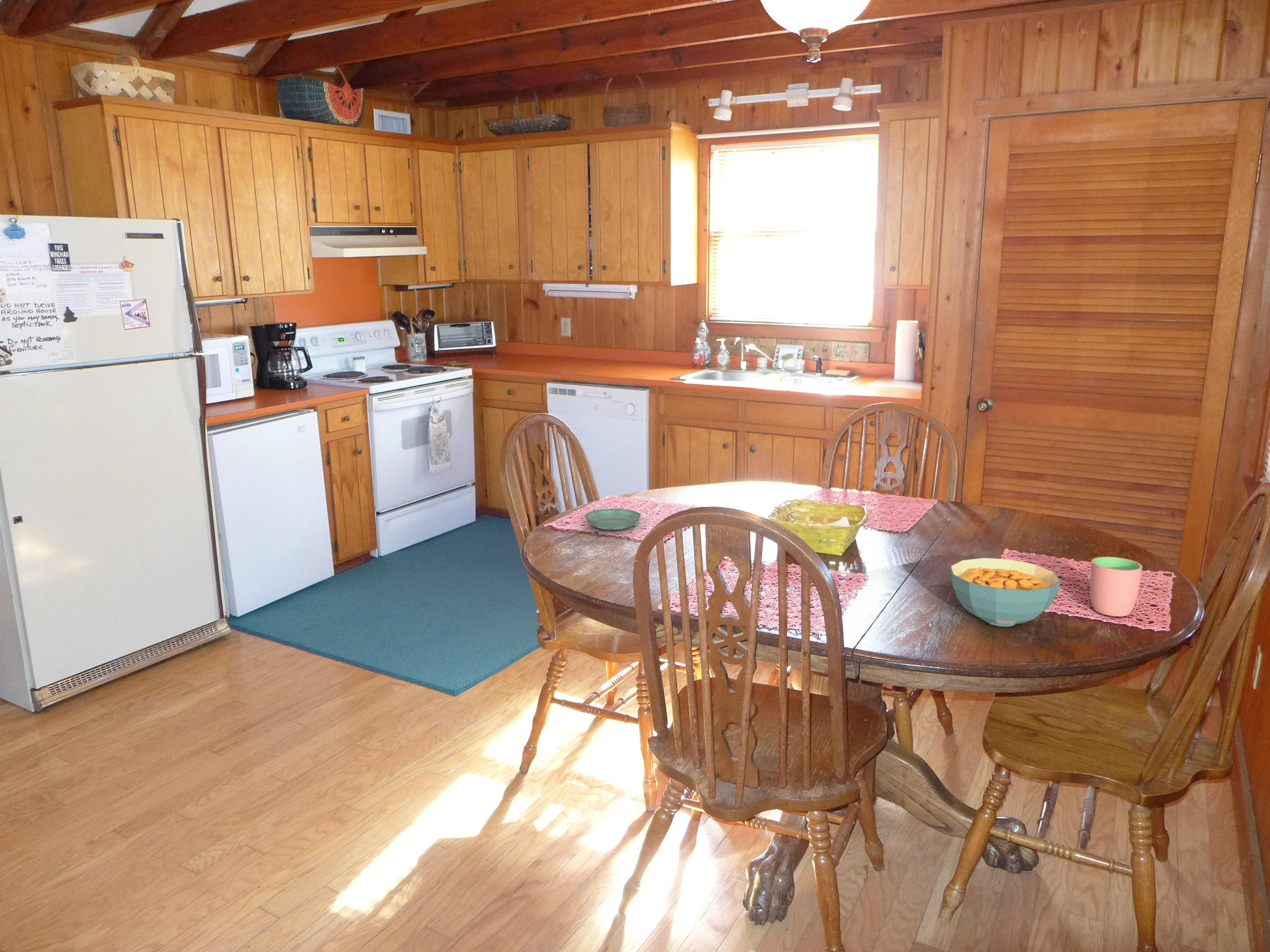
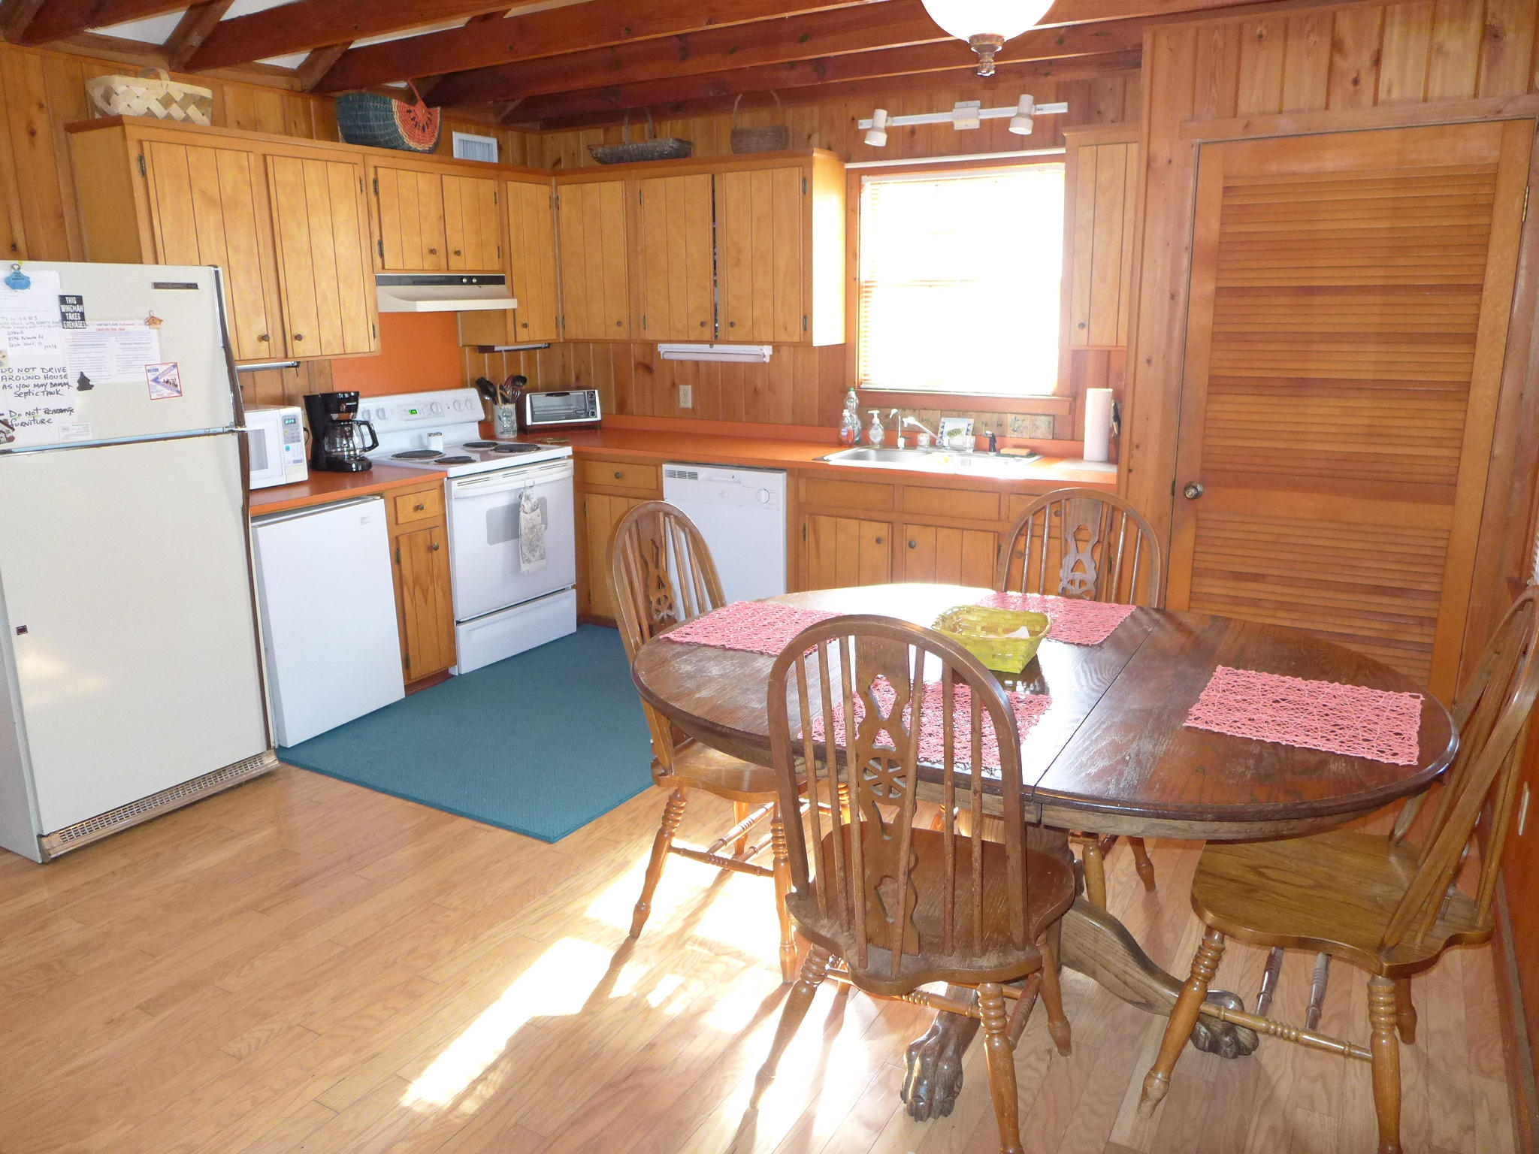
- saucer (613, 519)
- cup (1113, 584)
- cereal bowl (1001, 597)
